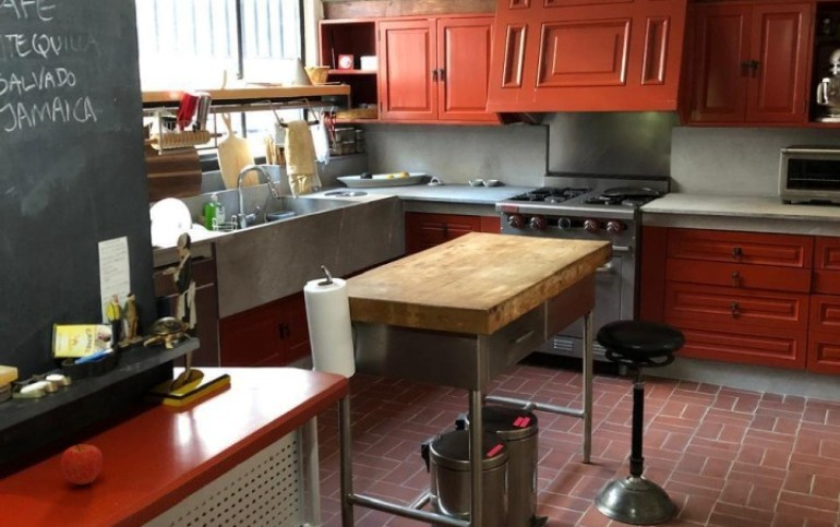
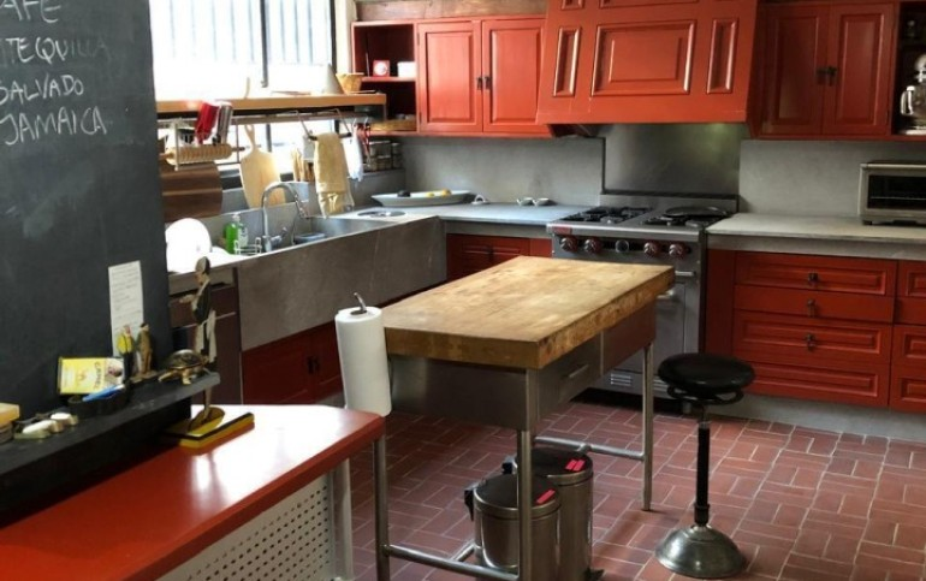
- fruit (82, 463)
